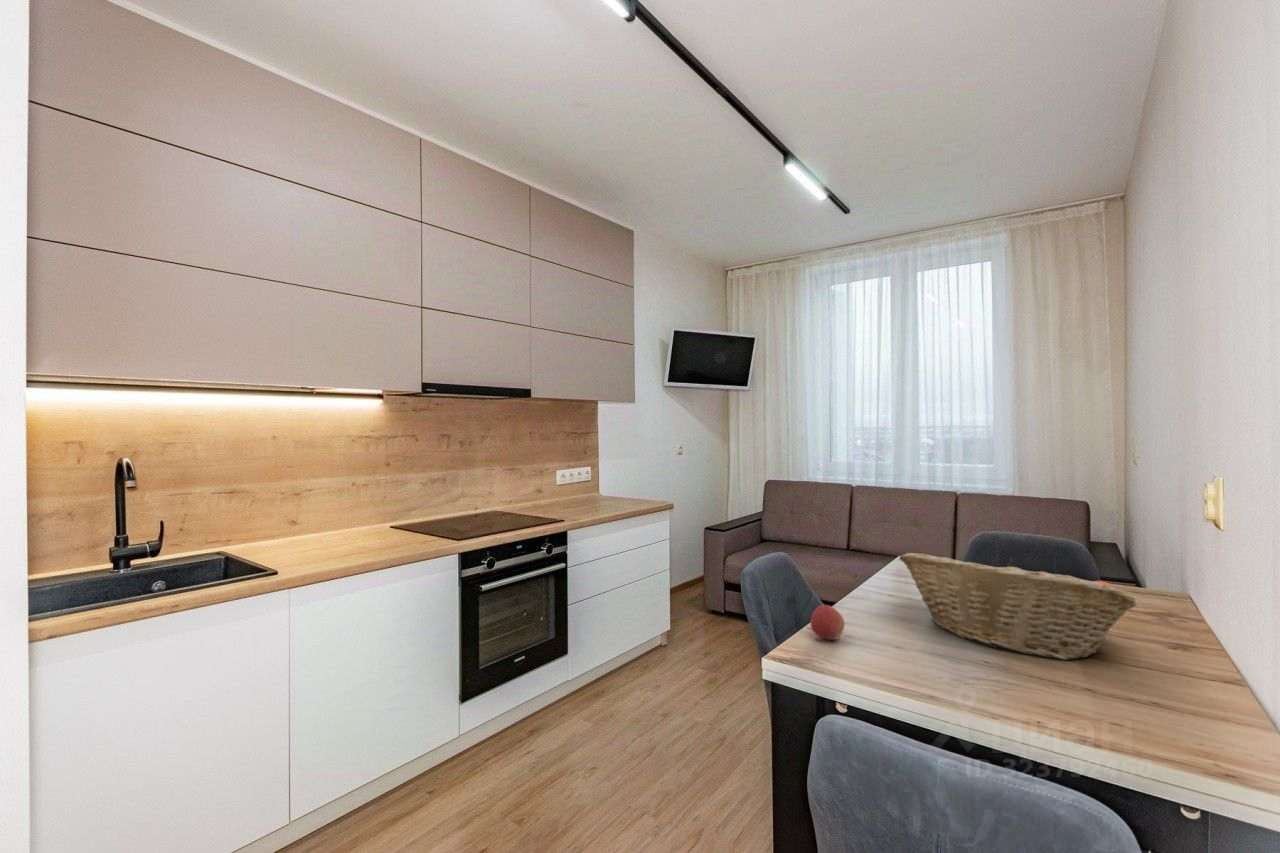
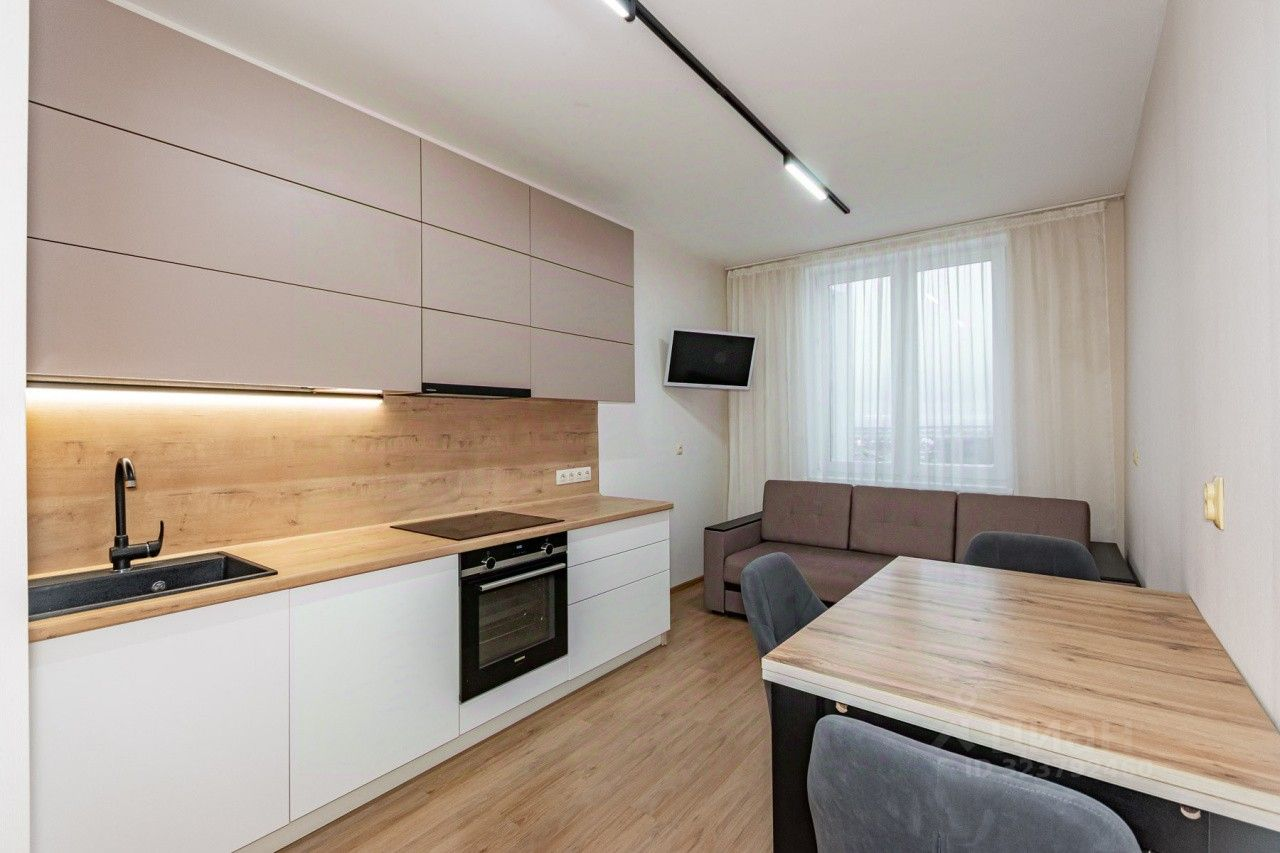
- apple (827, 621)
- fruit basket (1005, 593)
